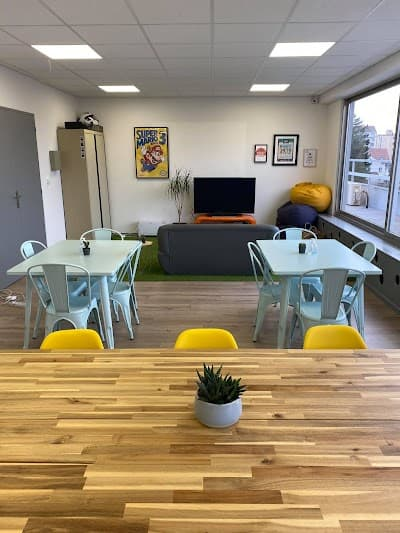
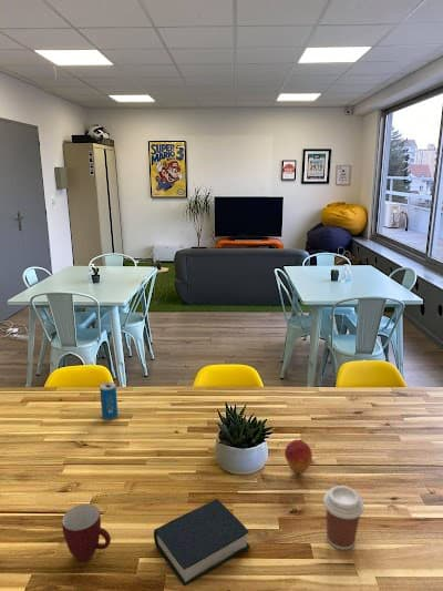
+ beverage can (109, 400)
+ coffee cup (342, 517)
+ book (202, 537)
+ fruit (298, 456)
+ mug (87, 536)
